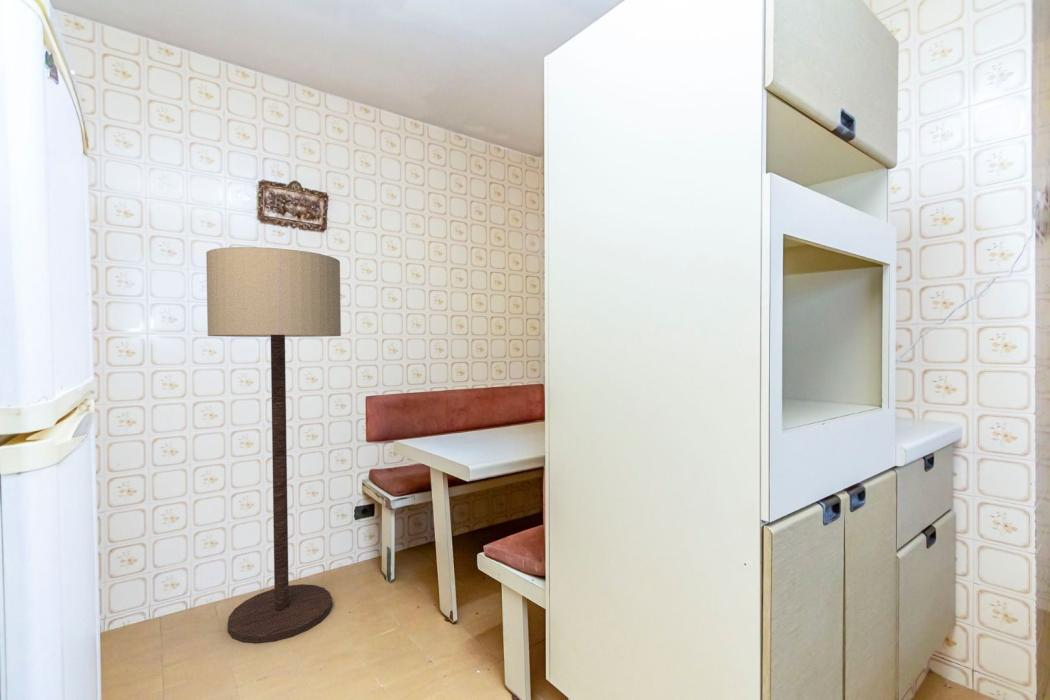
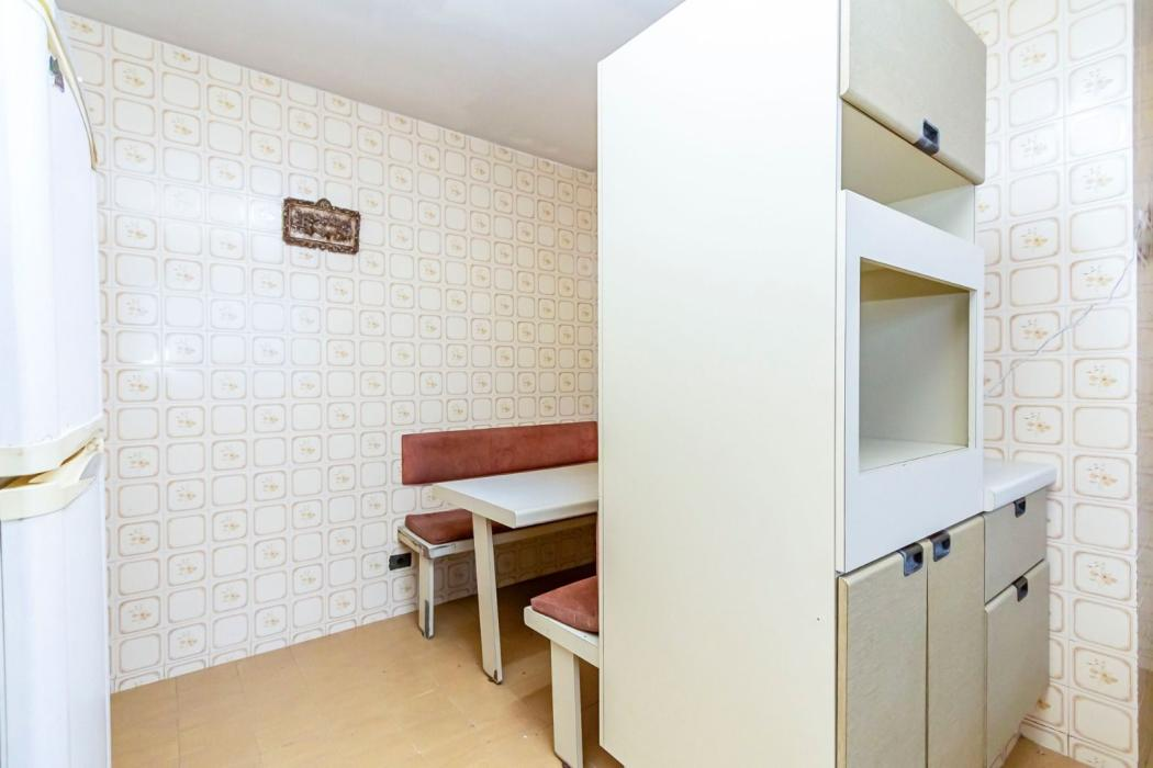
- floor lamp (279, 437)
